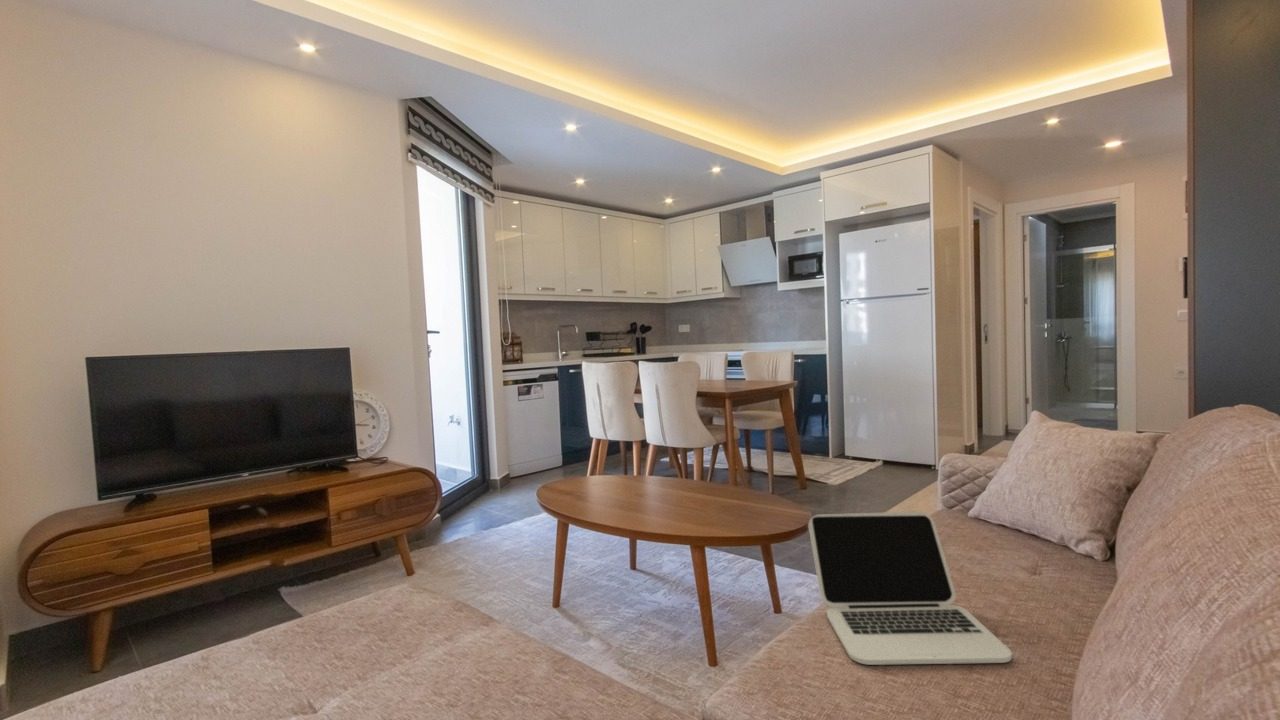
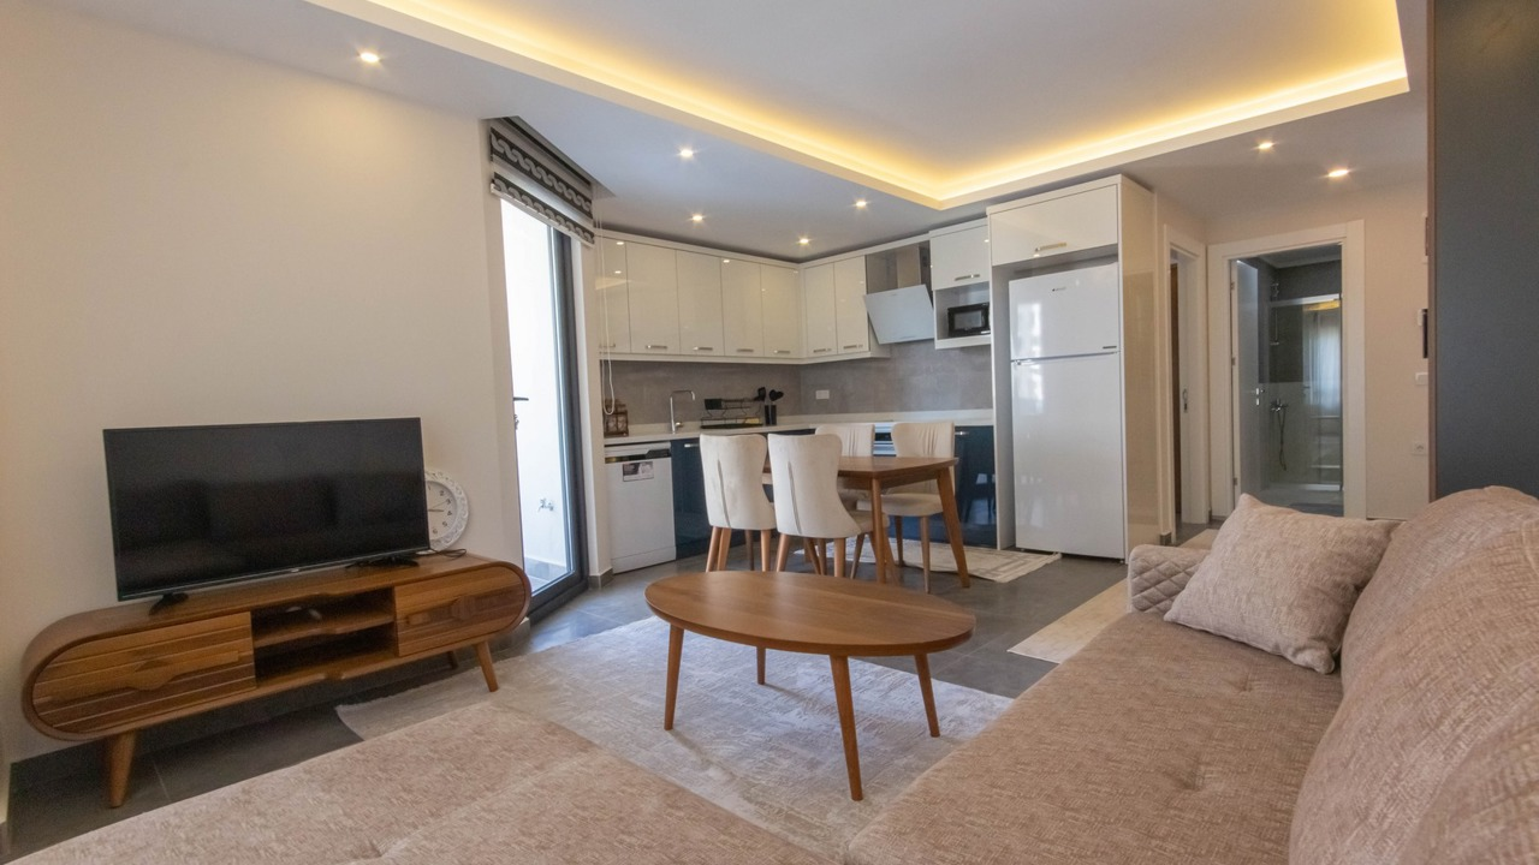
- laptop (897, 578)
